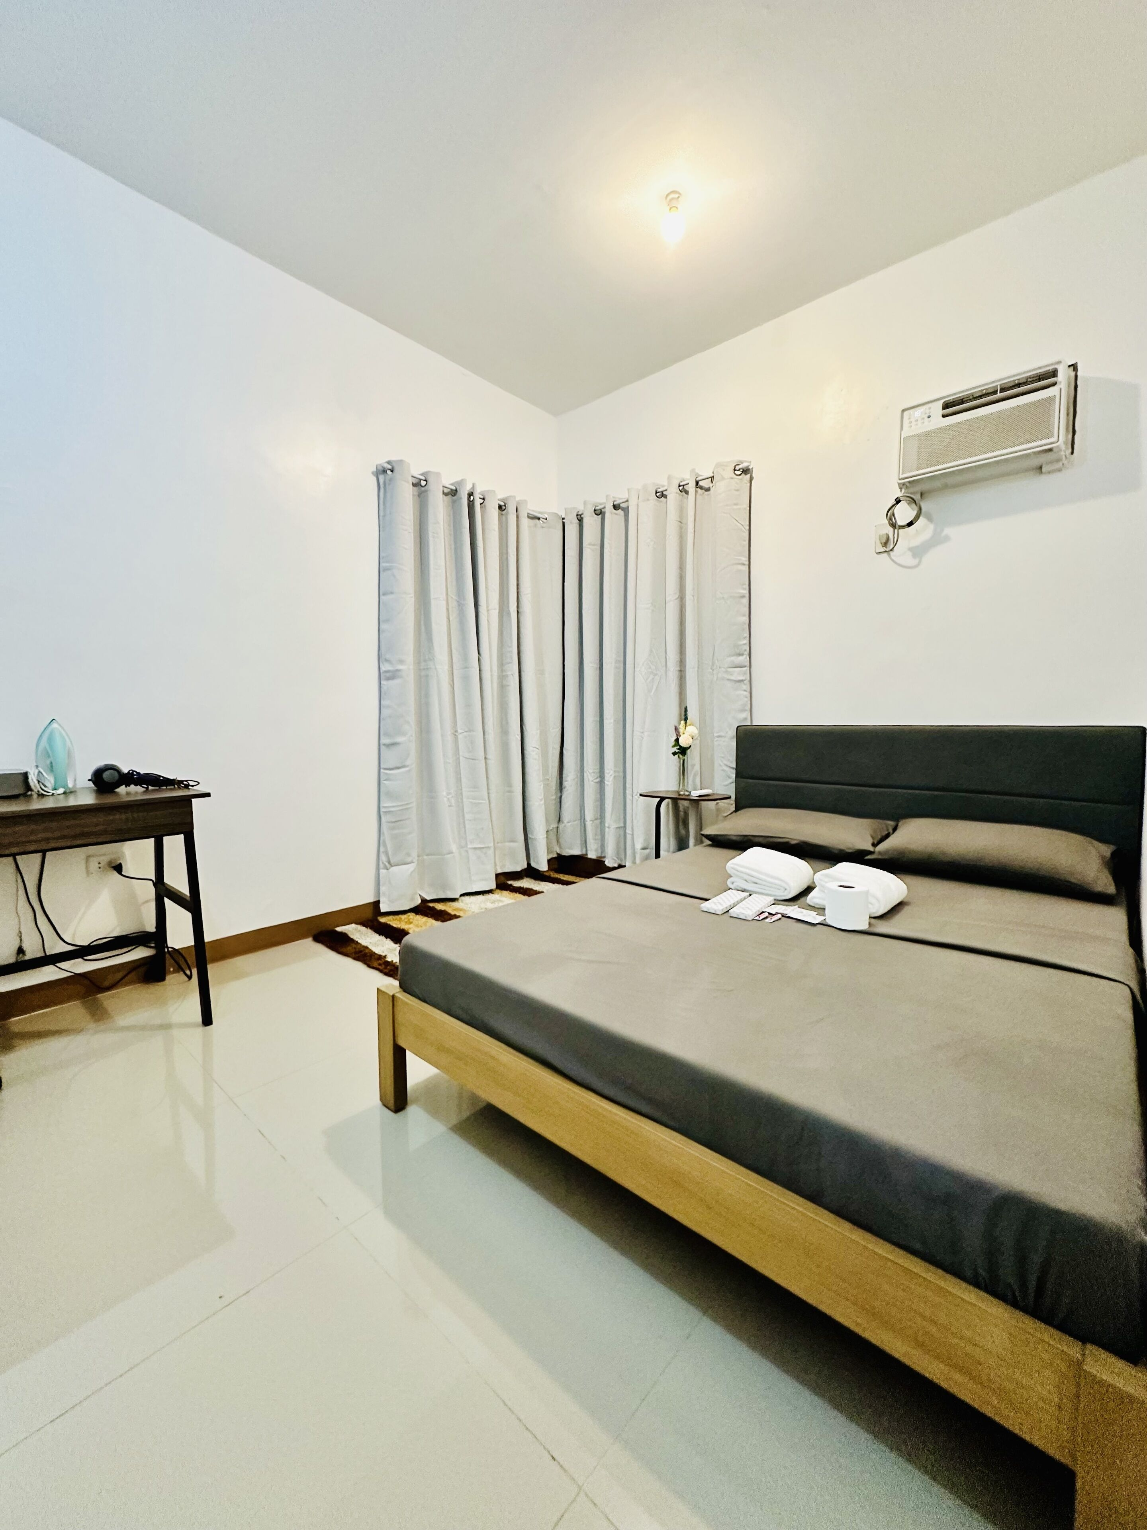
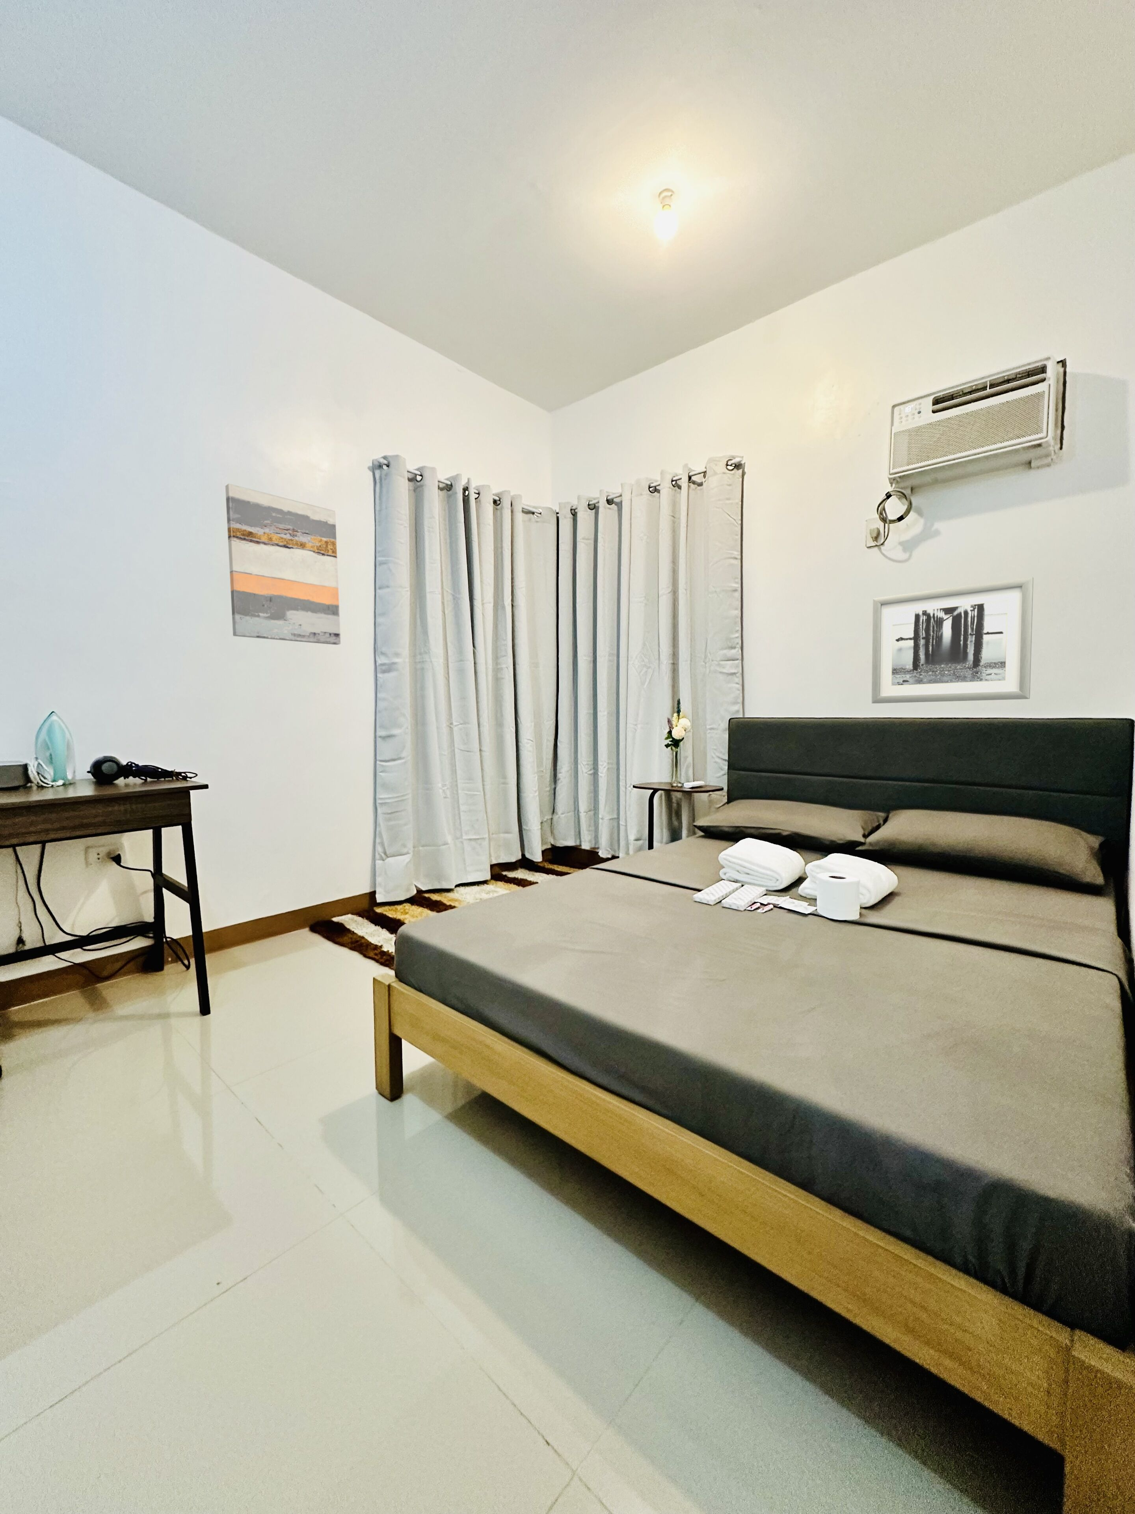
+ wall art (286, 570)
+ wall art (947, 645)
